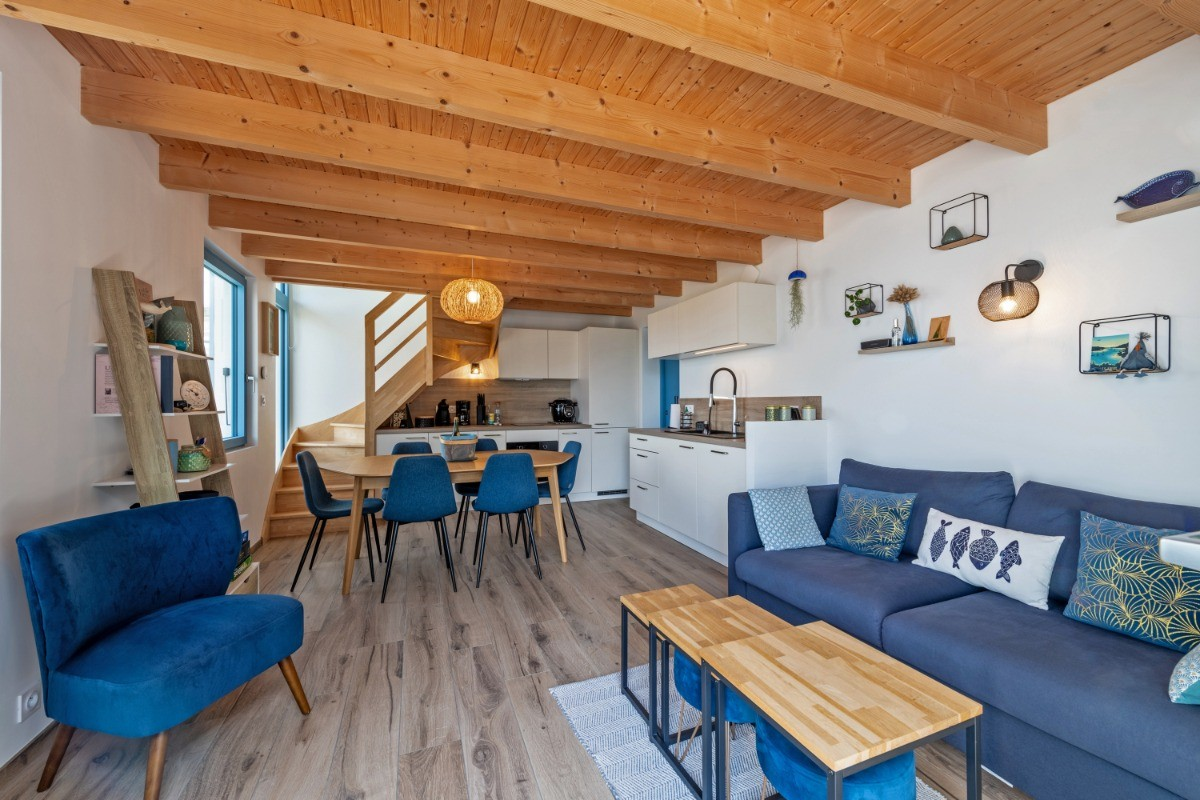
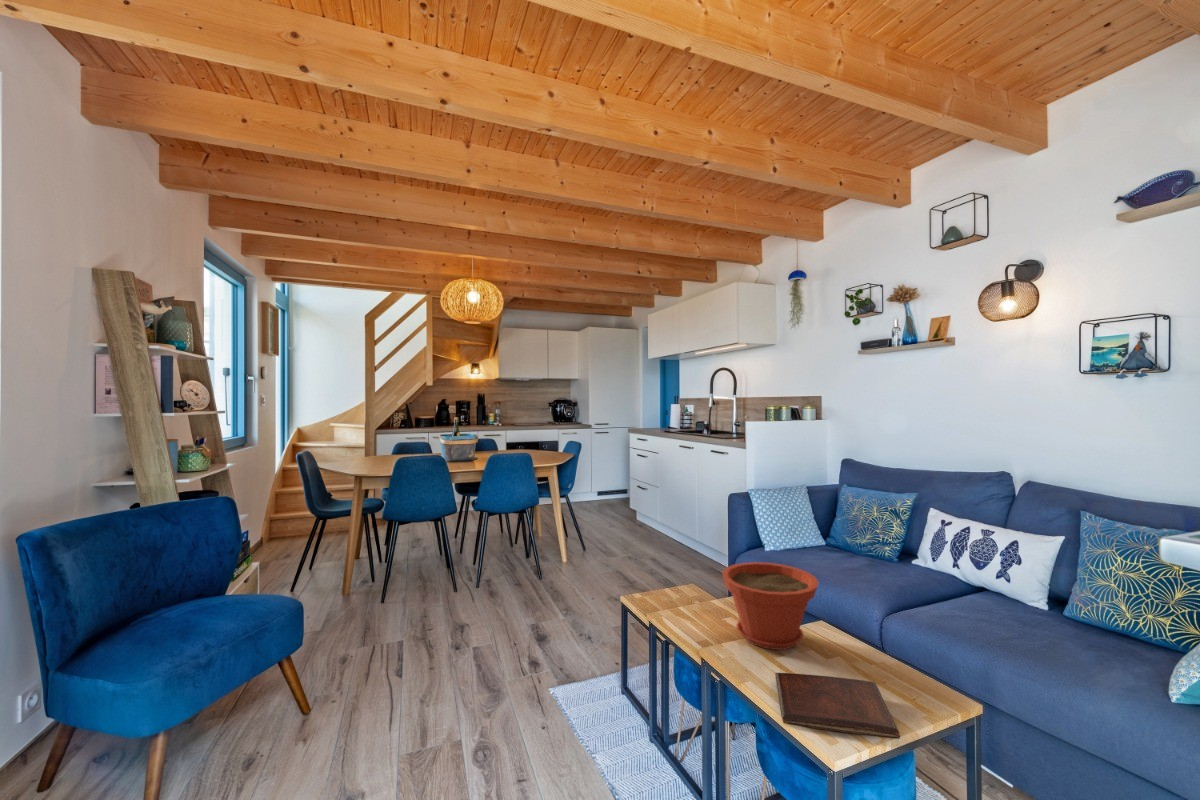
+ plant pot (769, 607)
+ book (831, 701)
